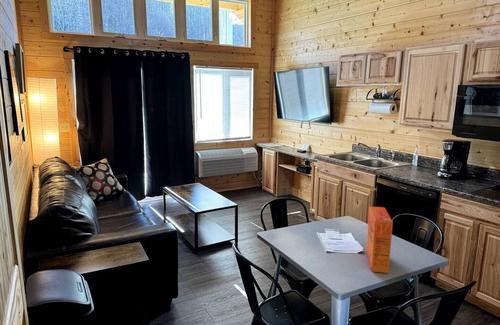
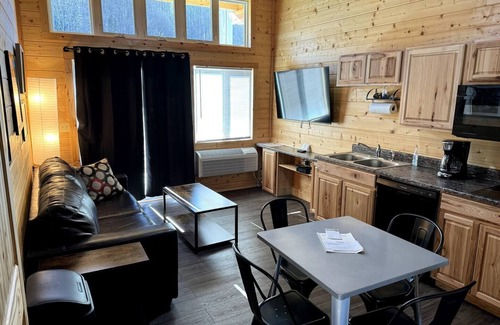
- cereal box (378, 238)
